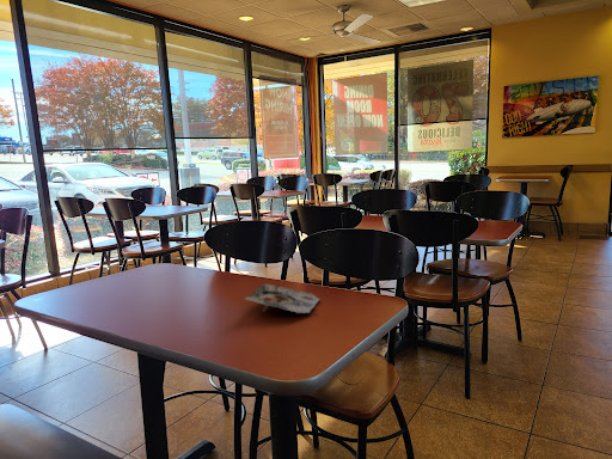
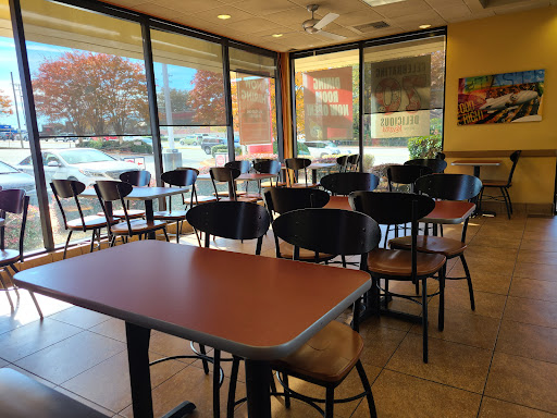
- food tray (281, 296)
